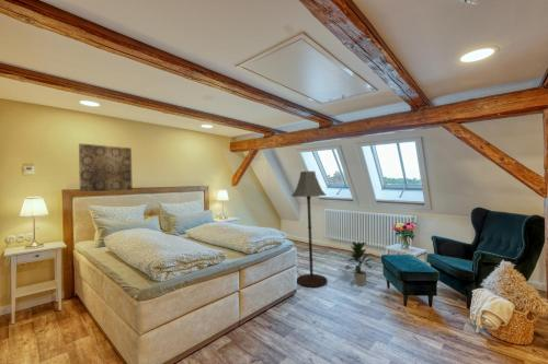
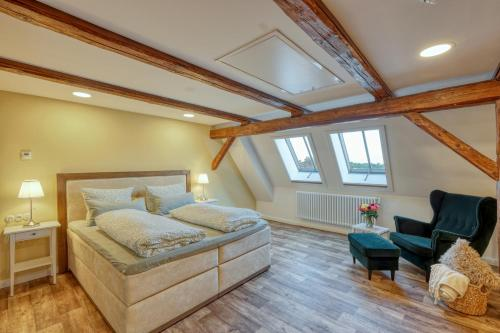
- wall art (106, 168)
- floor lamp (309, 226)
- indoor plant (358, 261)
